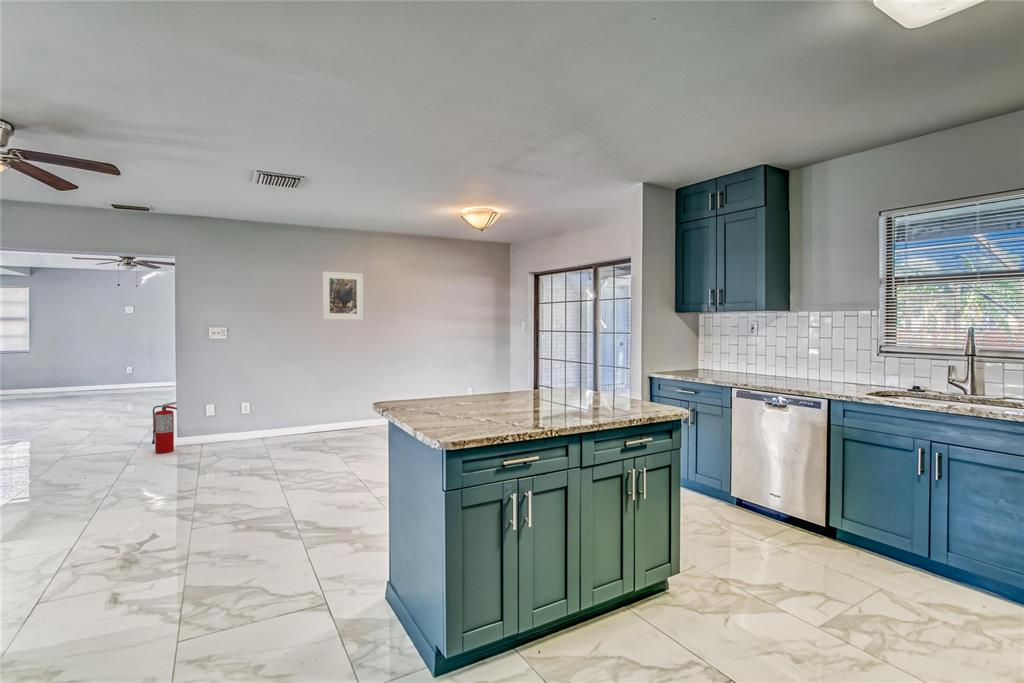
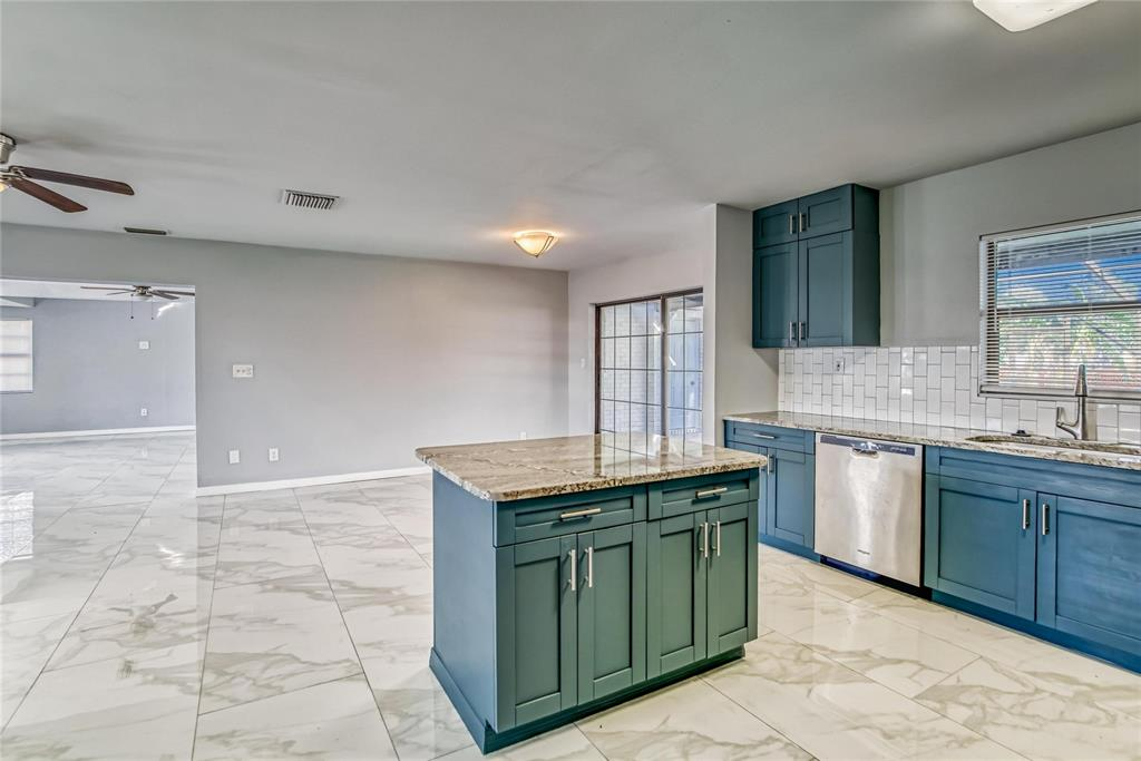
- fire extinguisher (164, 427)
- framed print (343, 296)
